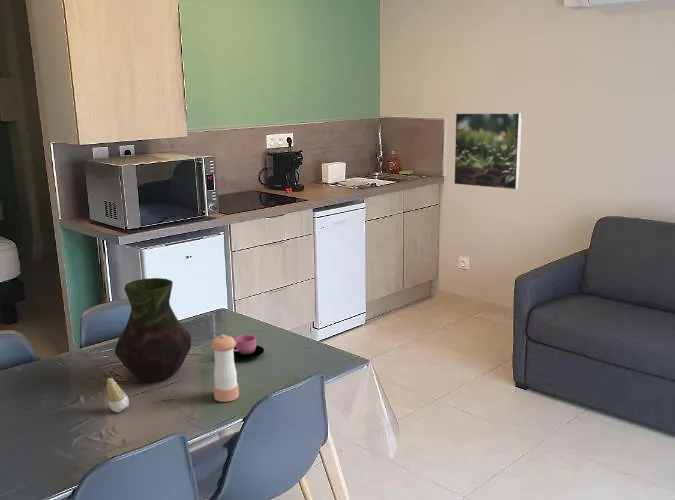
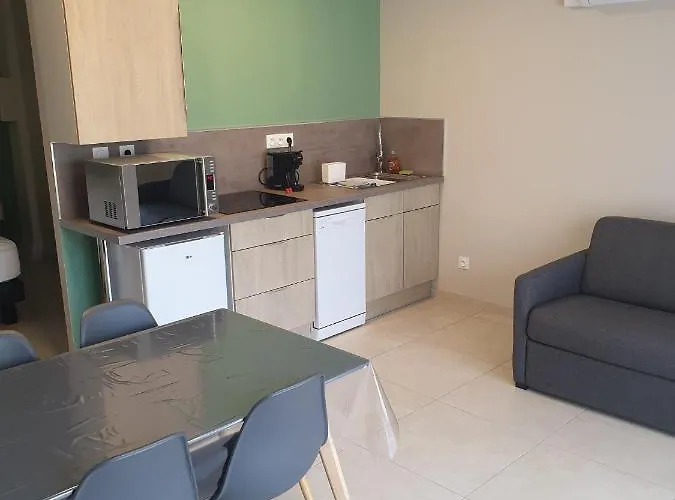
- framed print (486, 150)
- tooth (117, 394)
- vase (152, 329)
- cup (246, 346)
- pepper shaker (224, 365)
